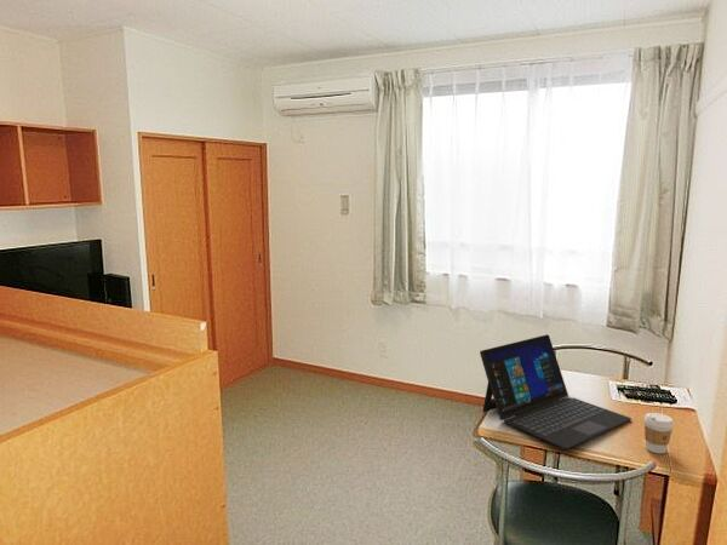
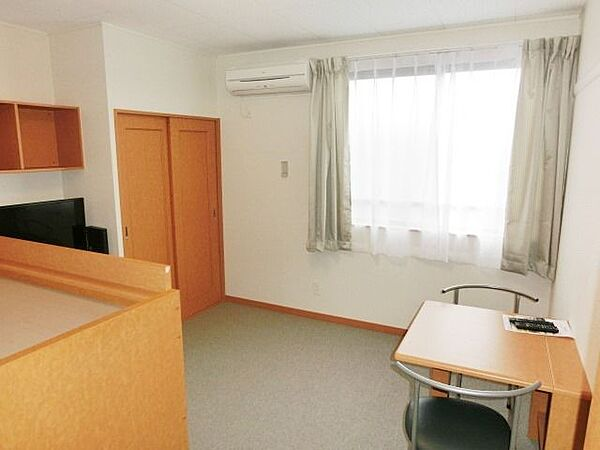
- coffee cup (657, 432)
- laptop (555, 384)
